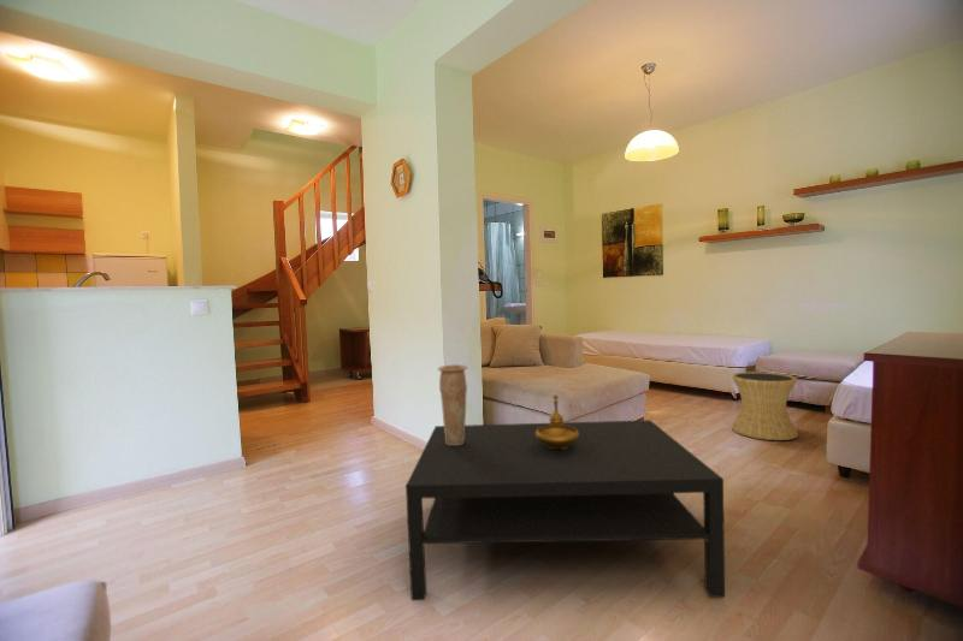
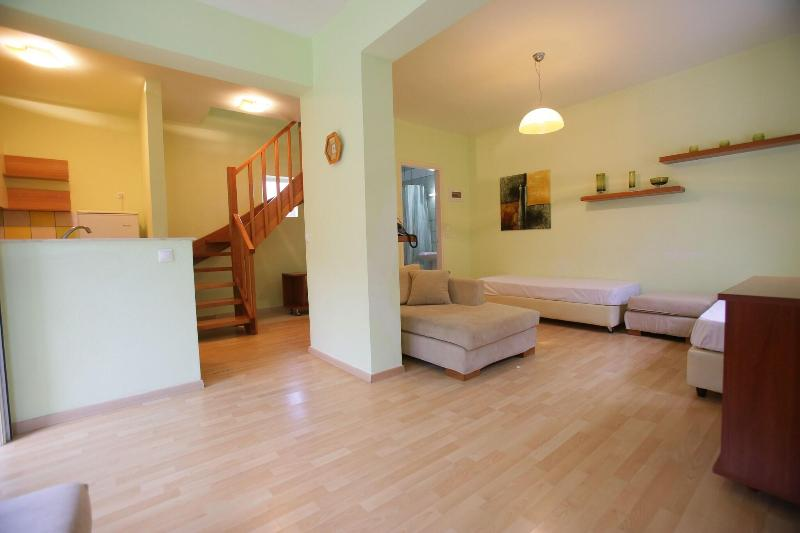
- coffee table (551, 494)
- vase (454, 404)
- decorative bowl (556, 420)
- side table (763, 404)
